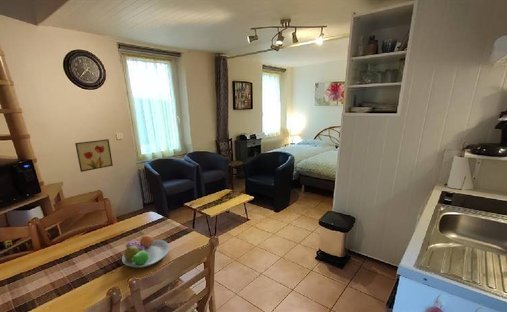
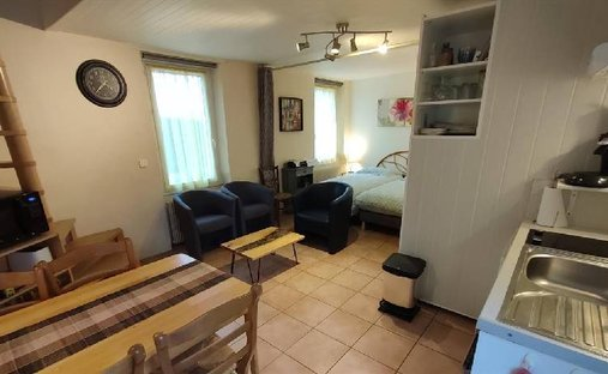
- wall art (94, 154)
- fruit bowl (144, 249)
